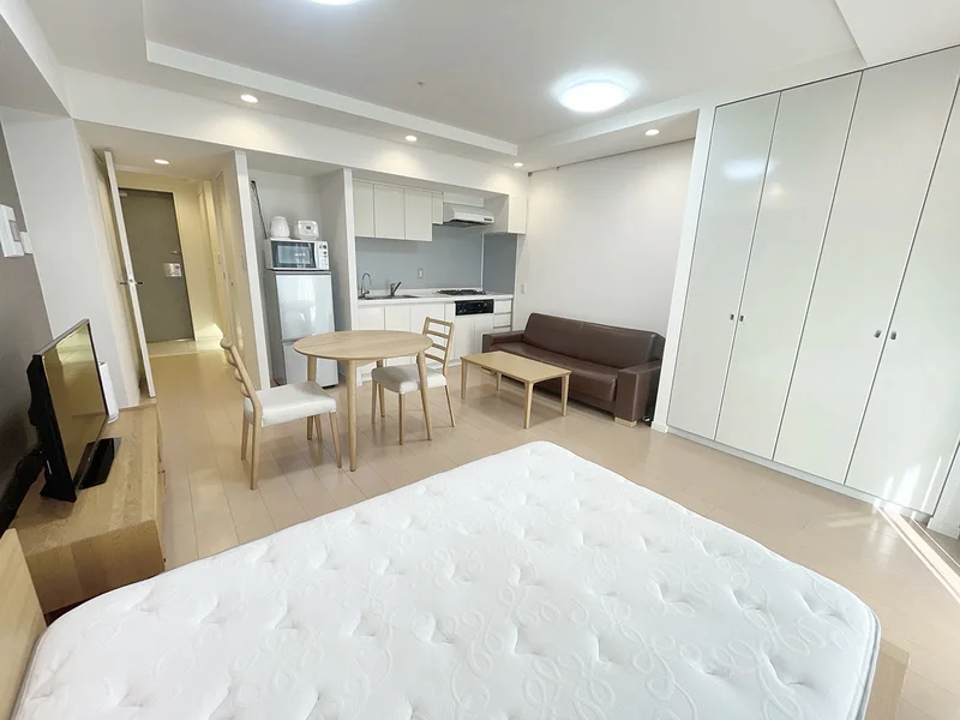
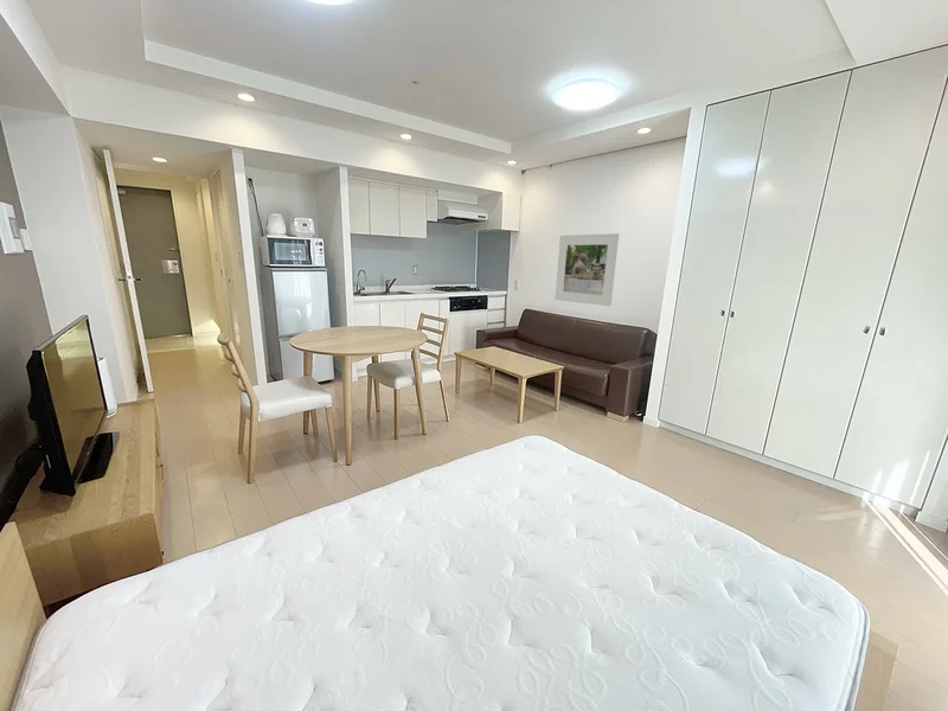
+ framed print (584, 269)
